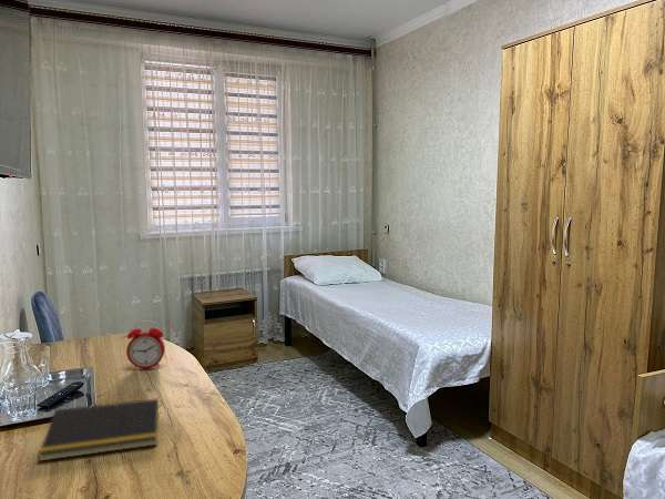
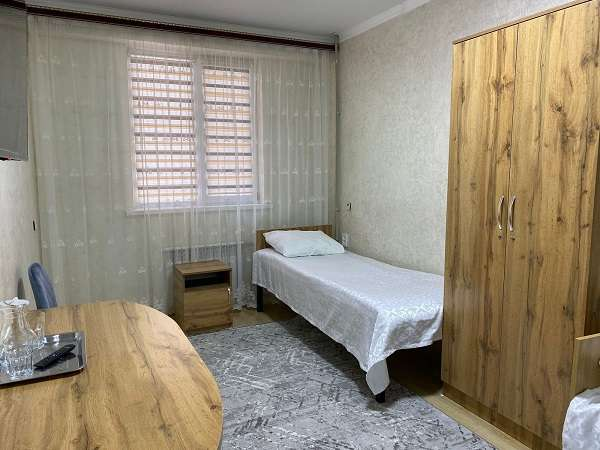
- alarm clock (145, 344)
- notepad (104, 426)
